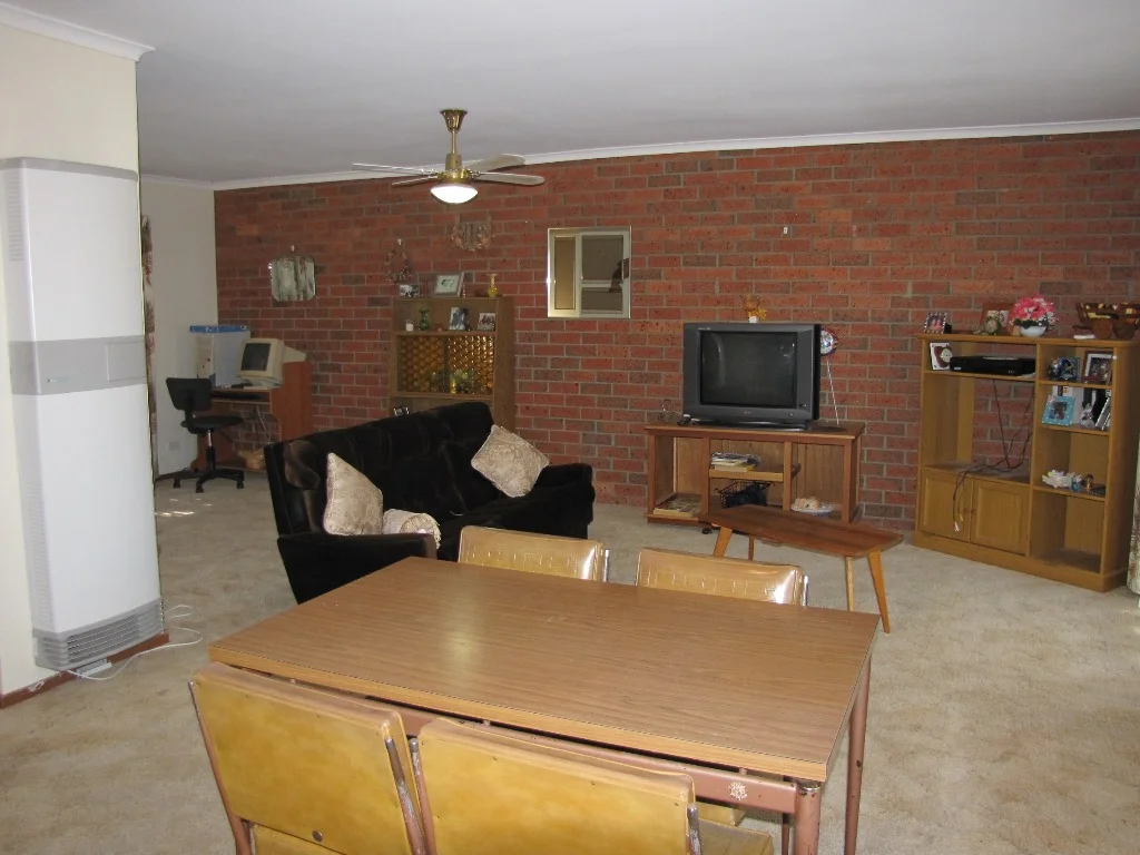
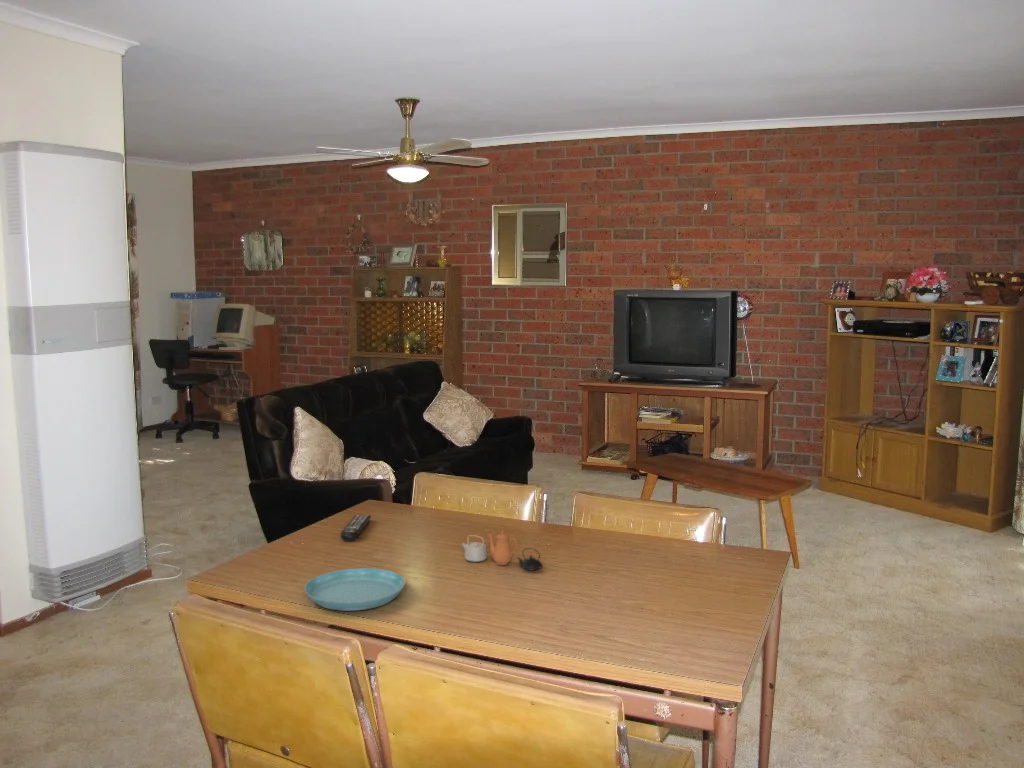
+ teapot (500, 546)
+ remote control (356, 526)
+ saucer (355, 590)
